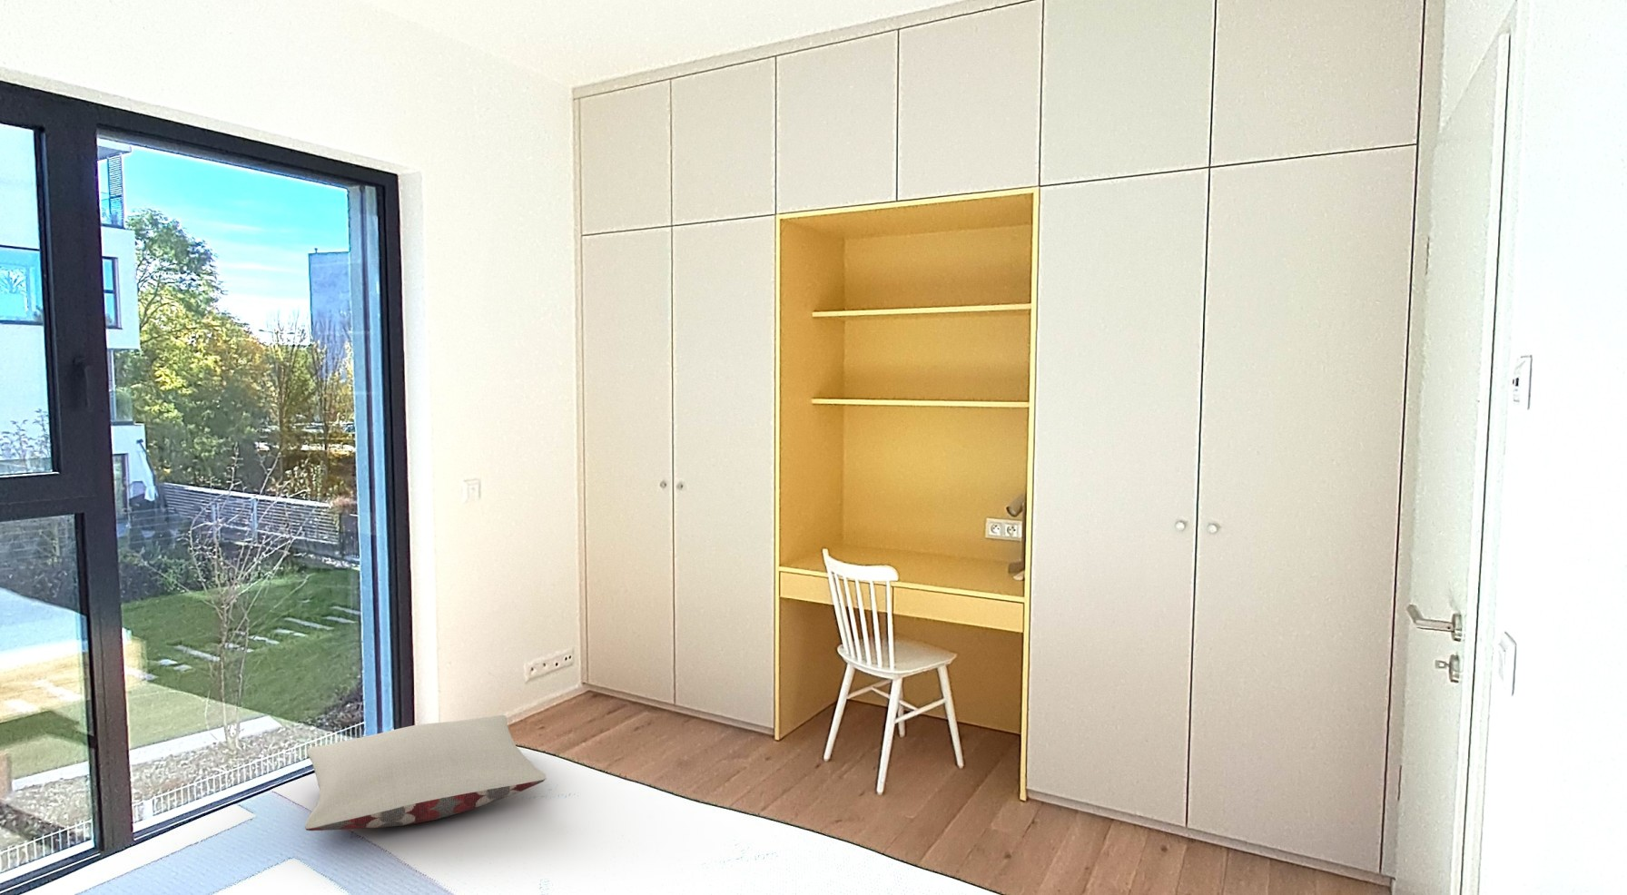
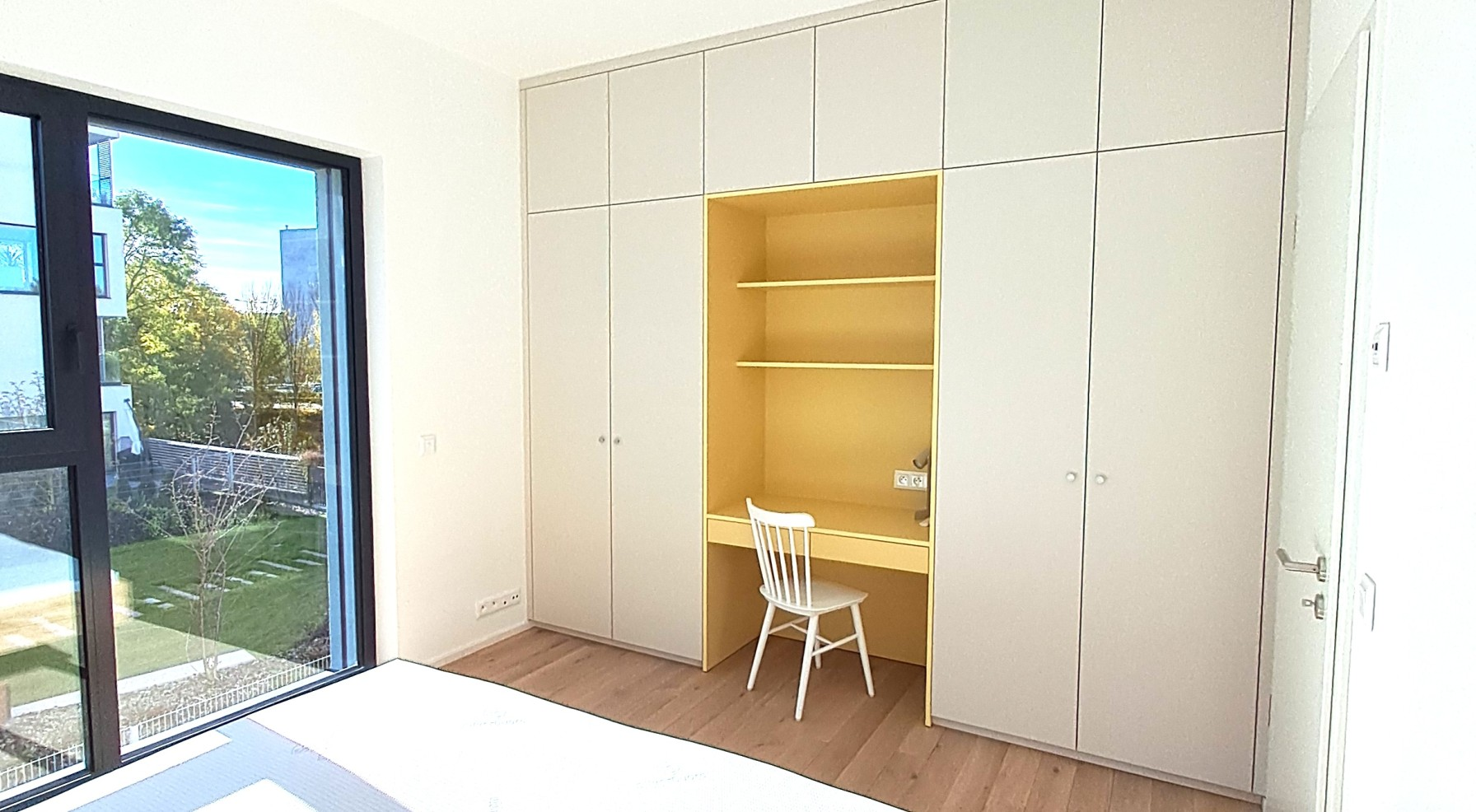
- pillow (422, 764)
